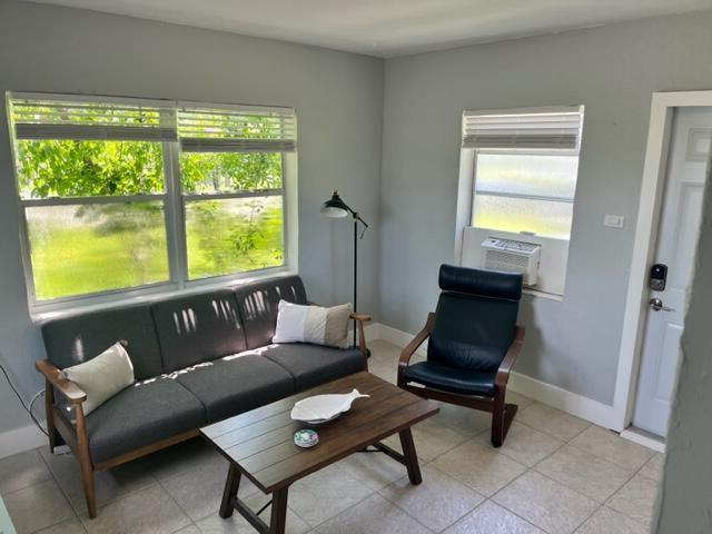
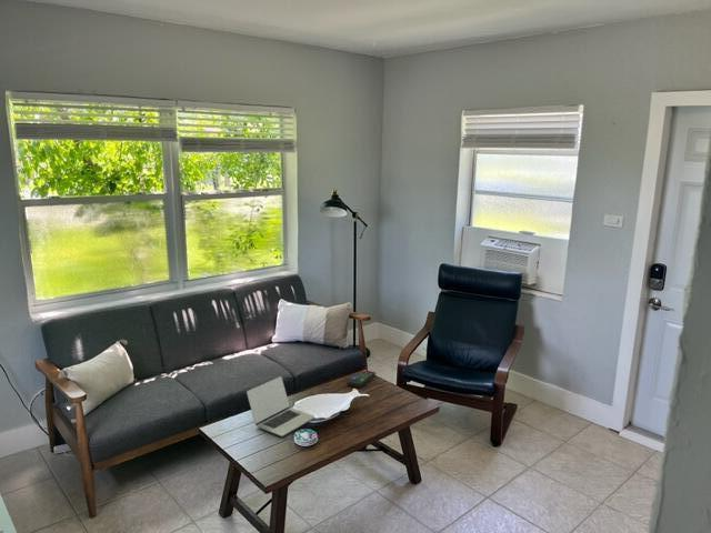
+ laptop (281, 404)
+ remote control (361, 378)
